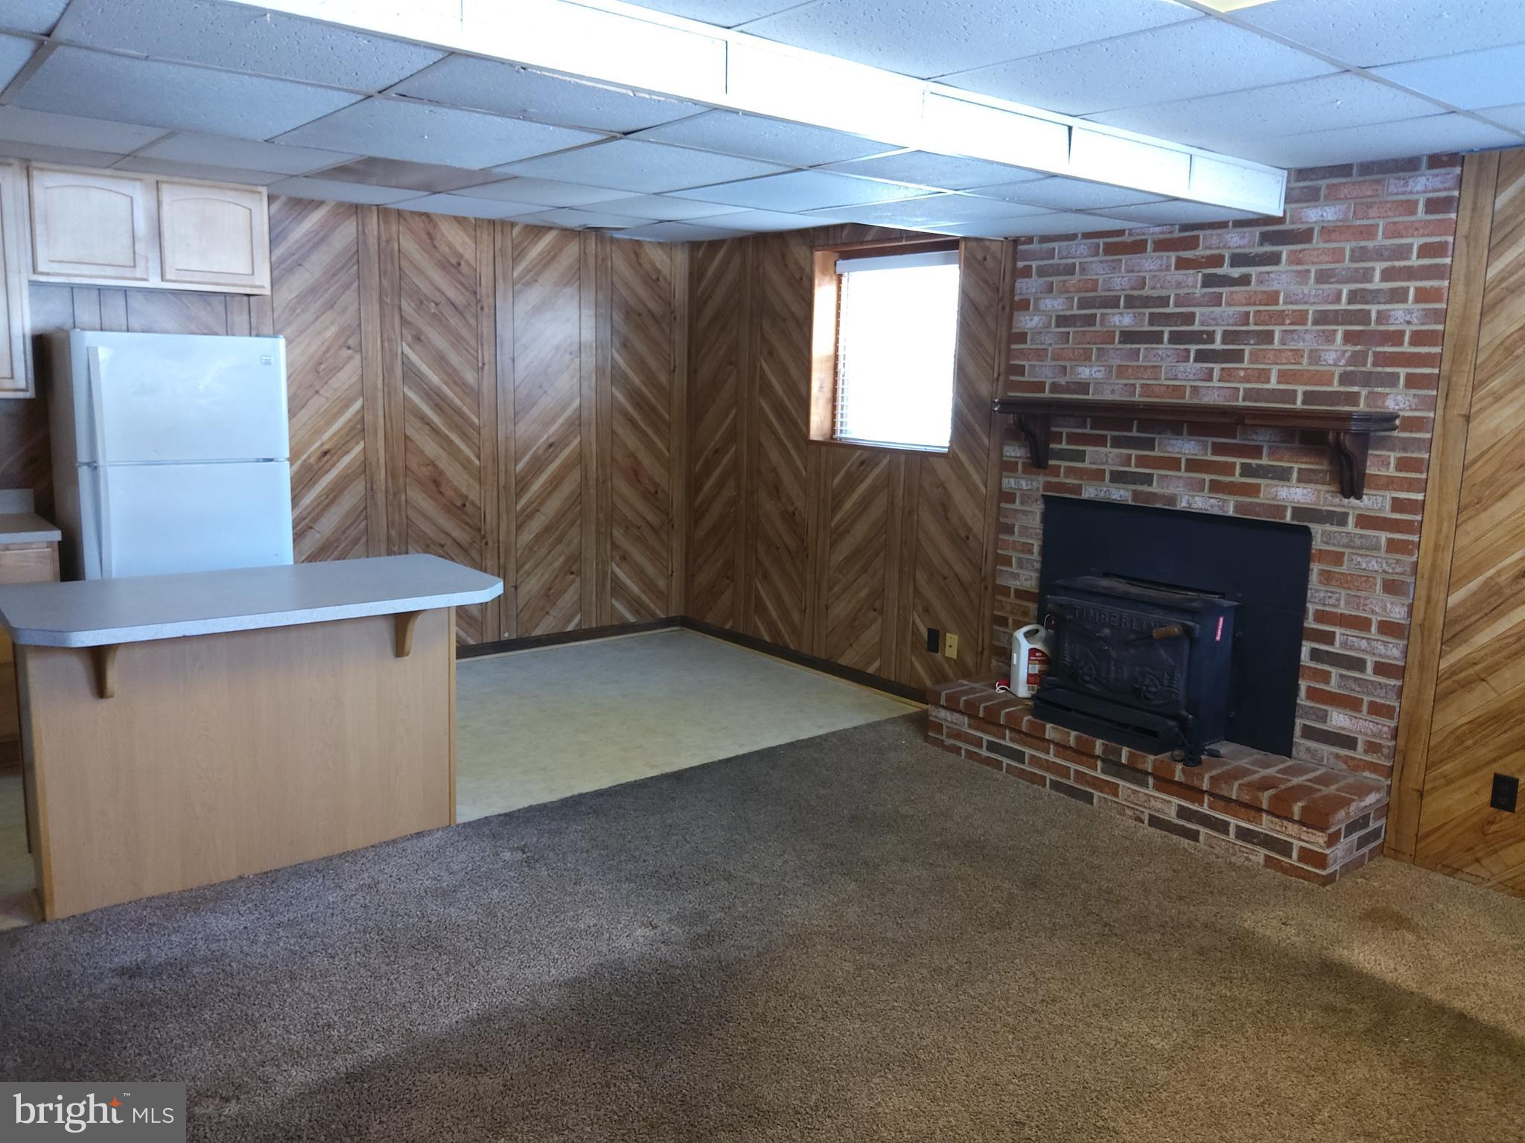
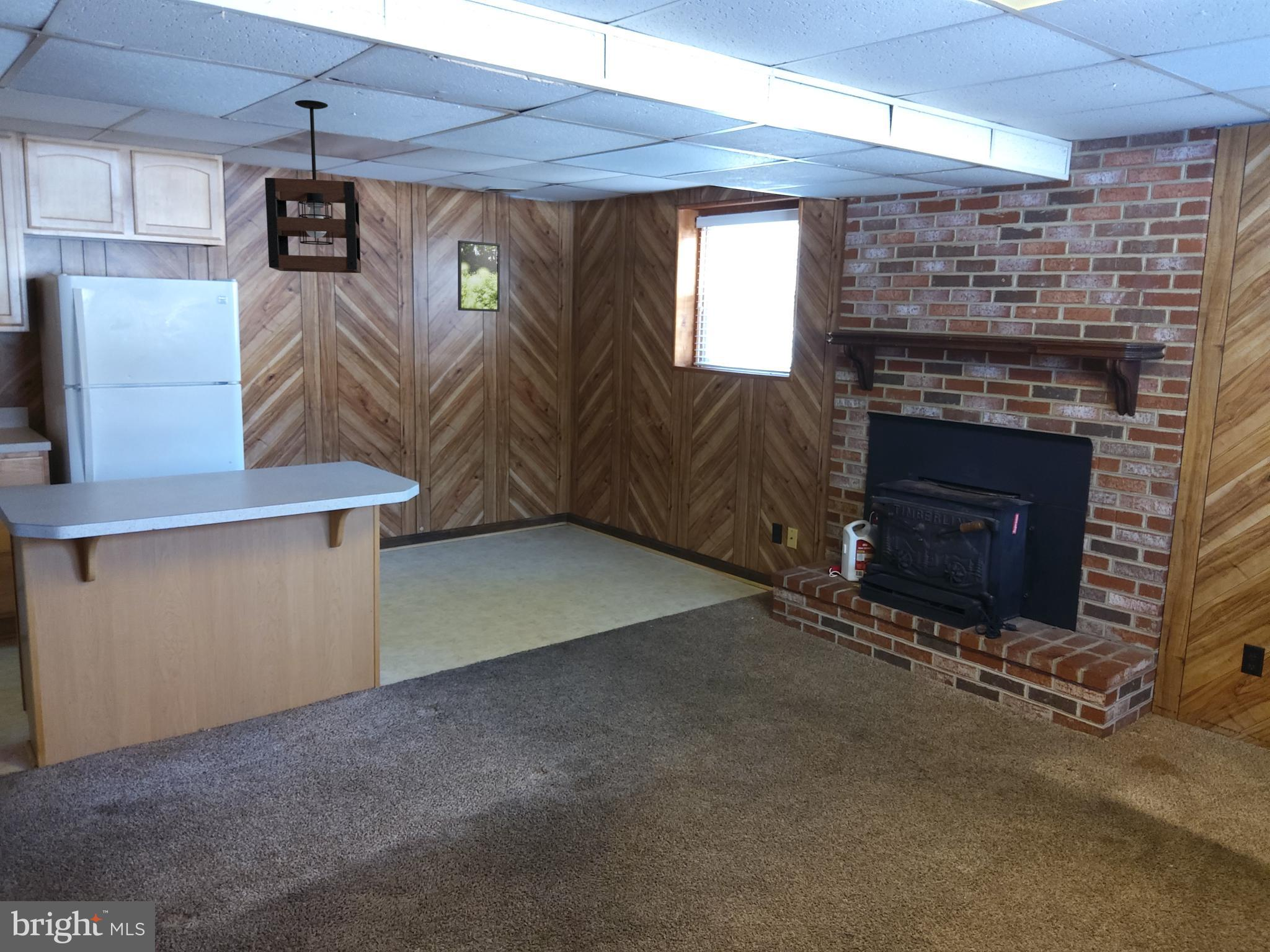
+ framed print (479, 276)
+ pendant light (314, 188)
